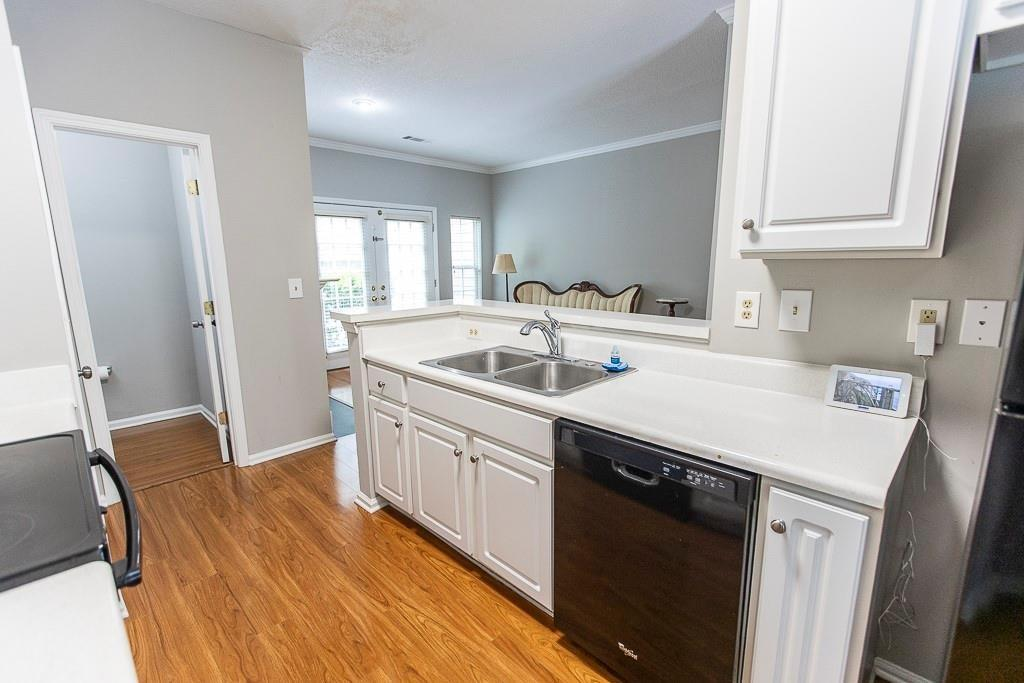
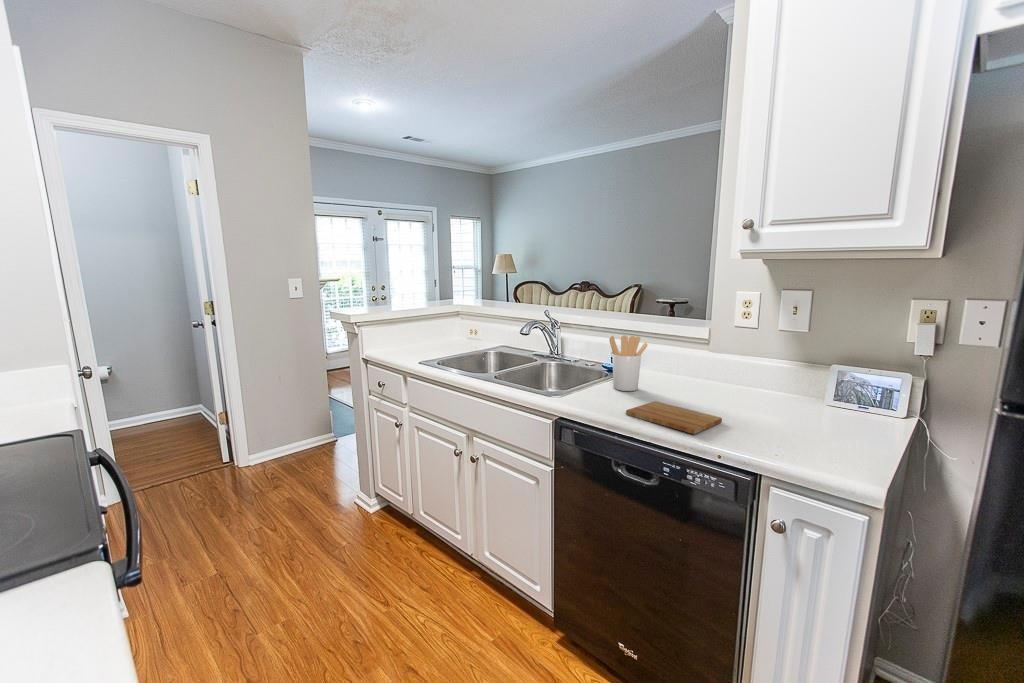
+ utensil holder (627, 361)
+ cutting board (672, 416)
